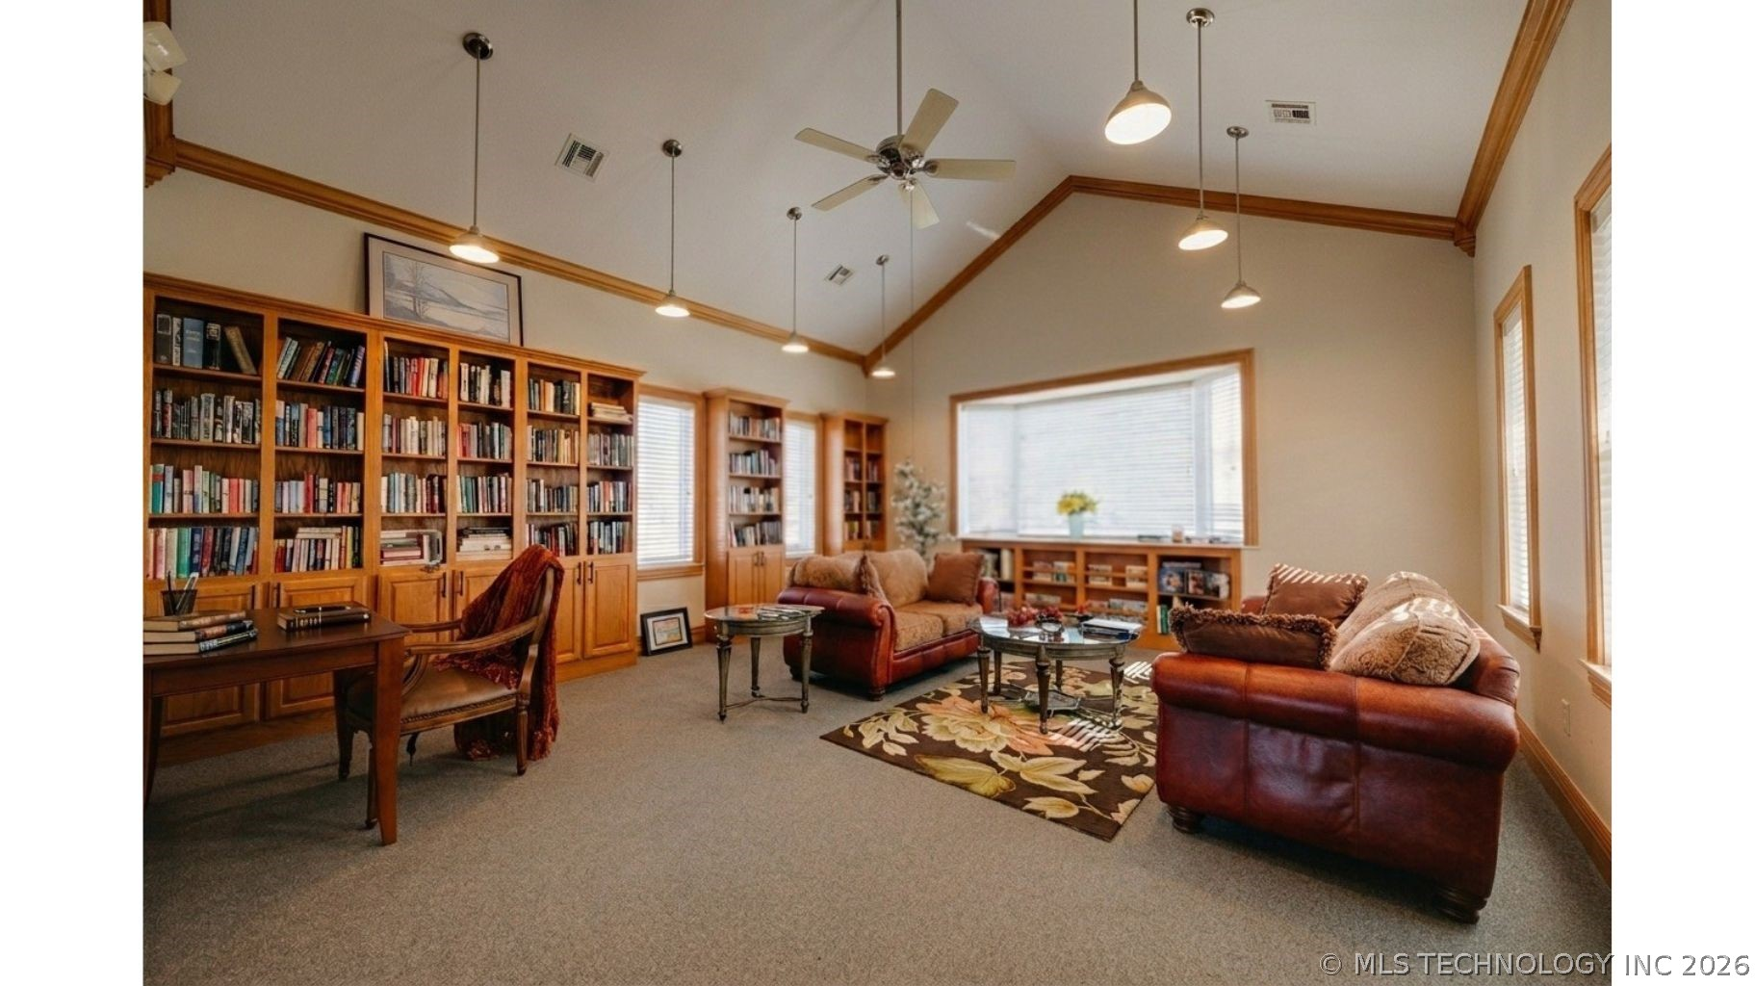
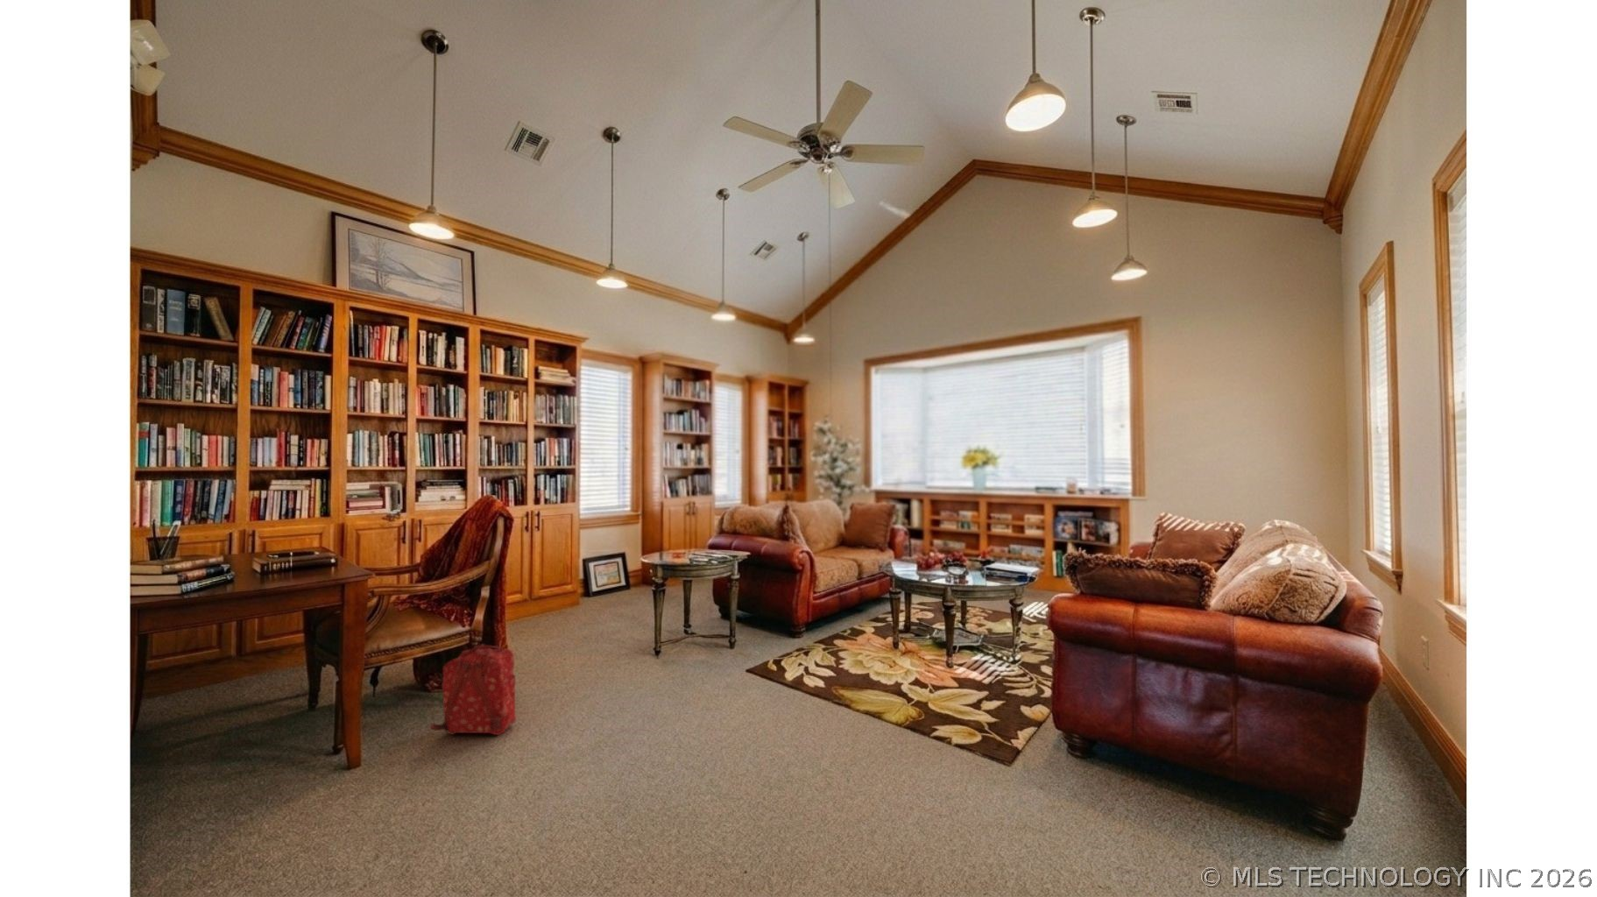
+ backpack (478, 690)
